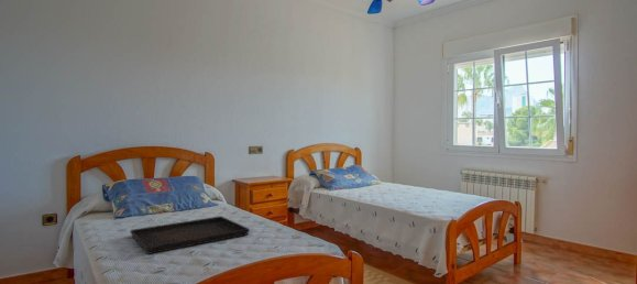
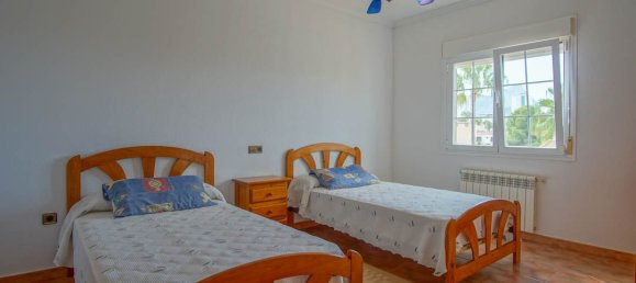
- serving tray (189, 232)
